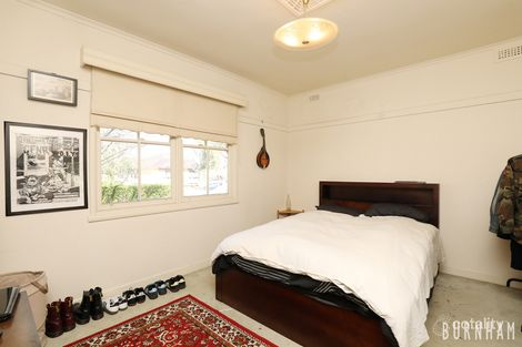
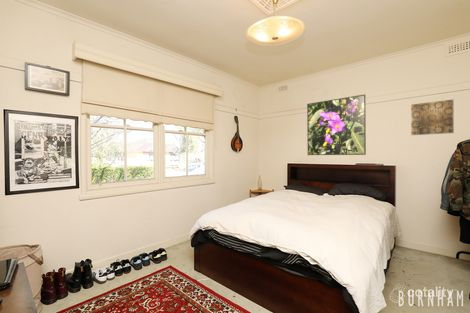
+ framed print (334, 127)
+ wall art (431, 118)
